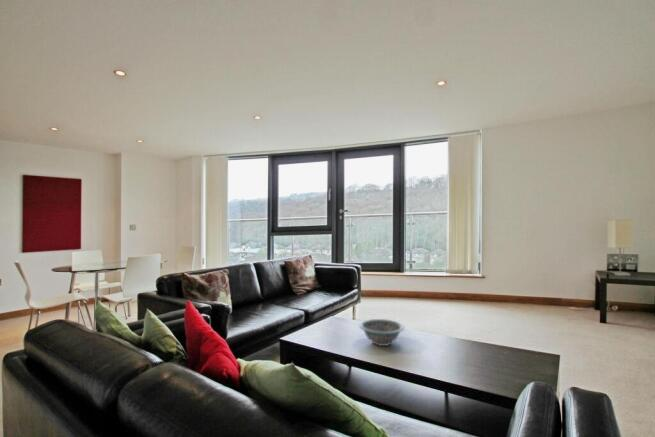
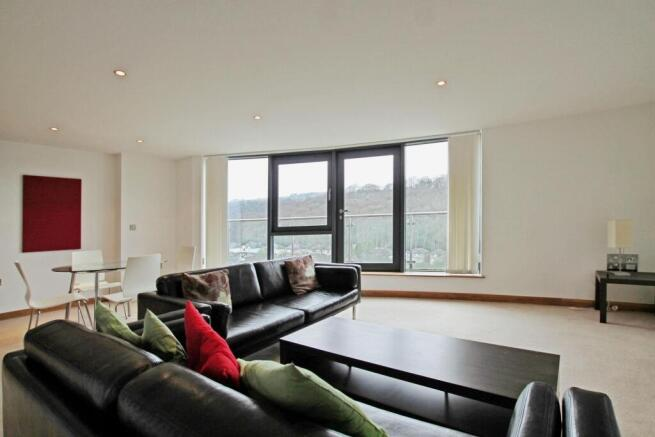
- decorative bowl (381, 333)
